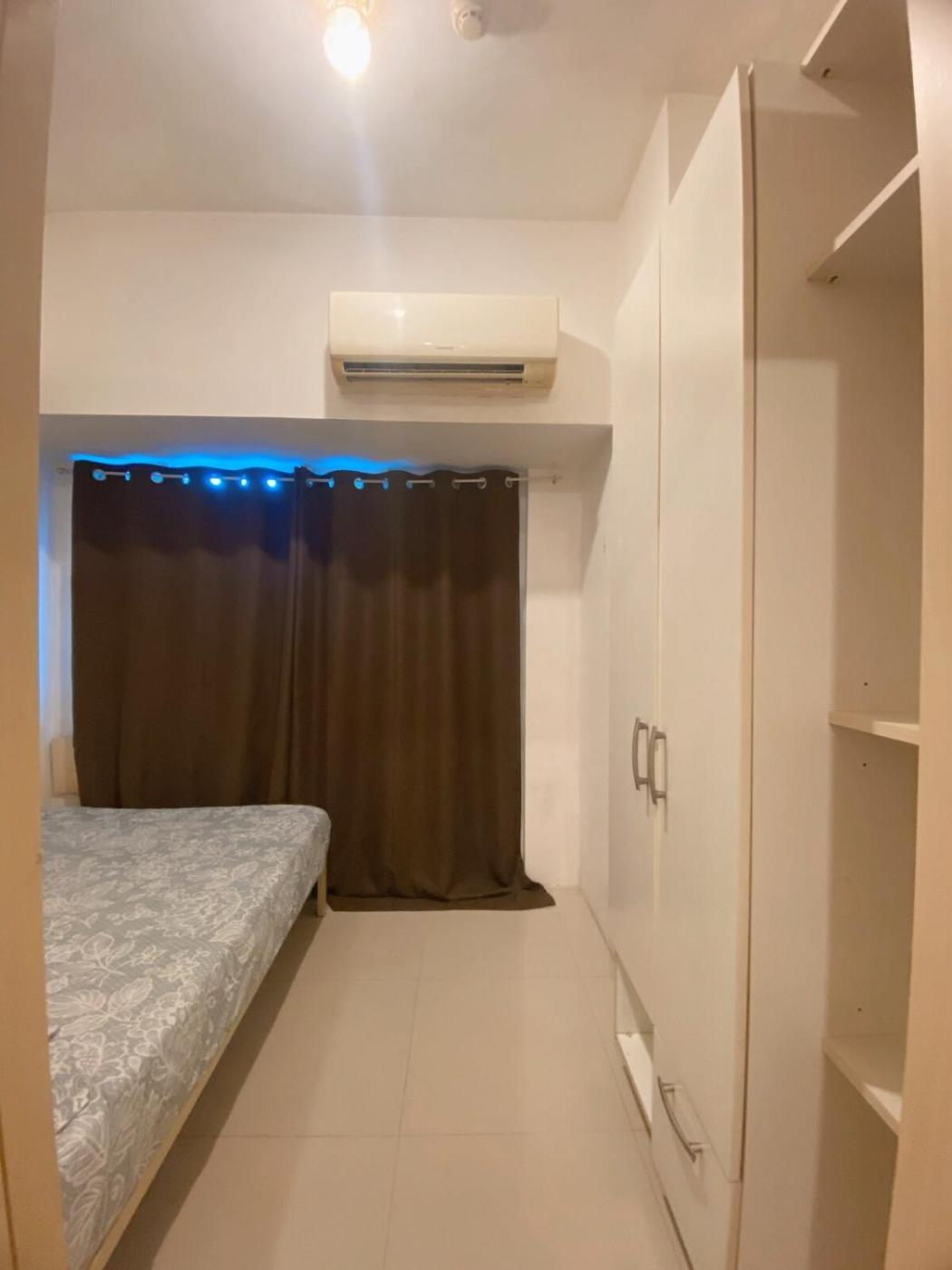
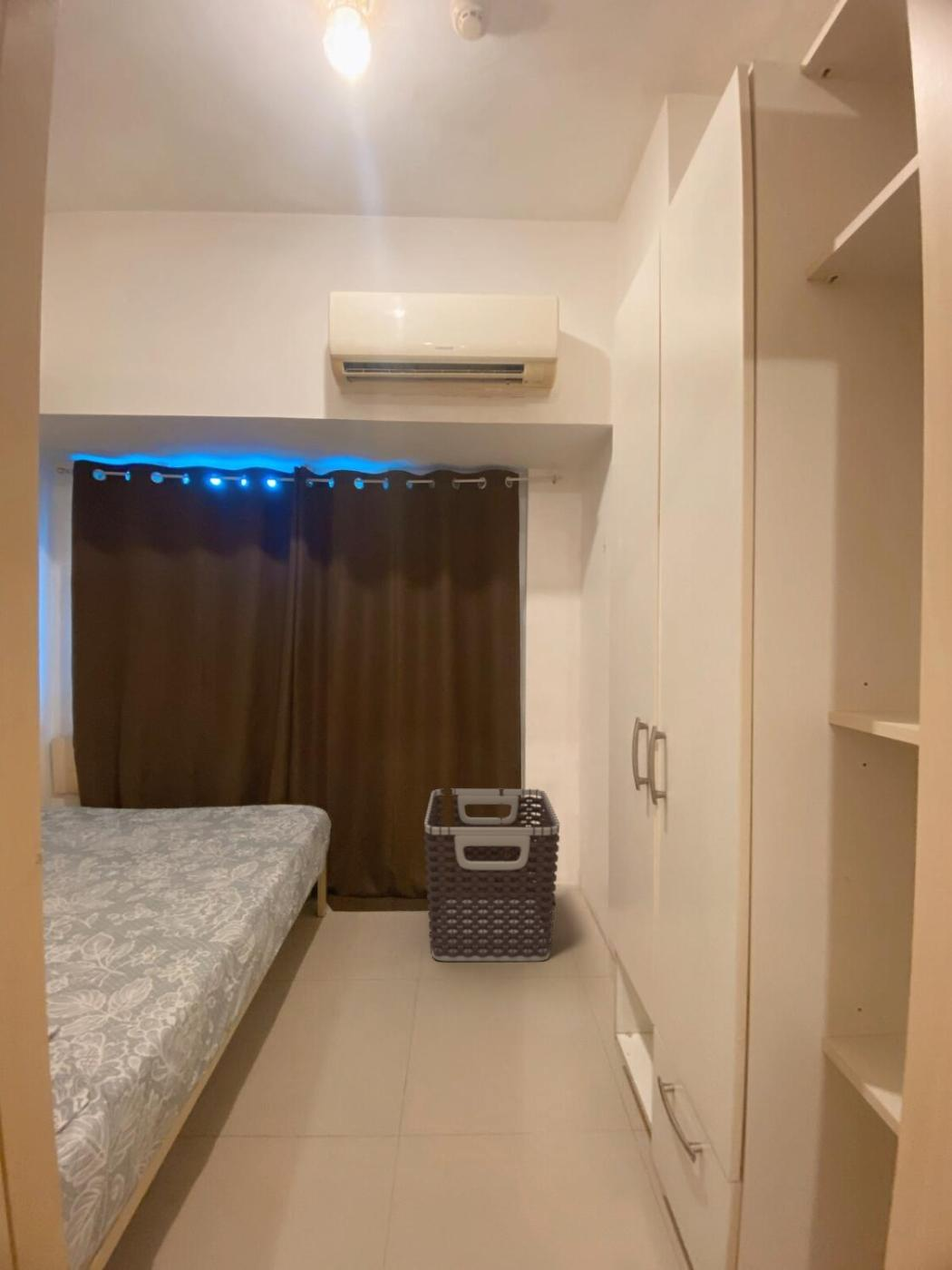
+ clothes hamper (489, 867)
